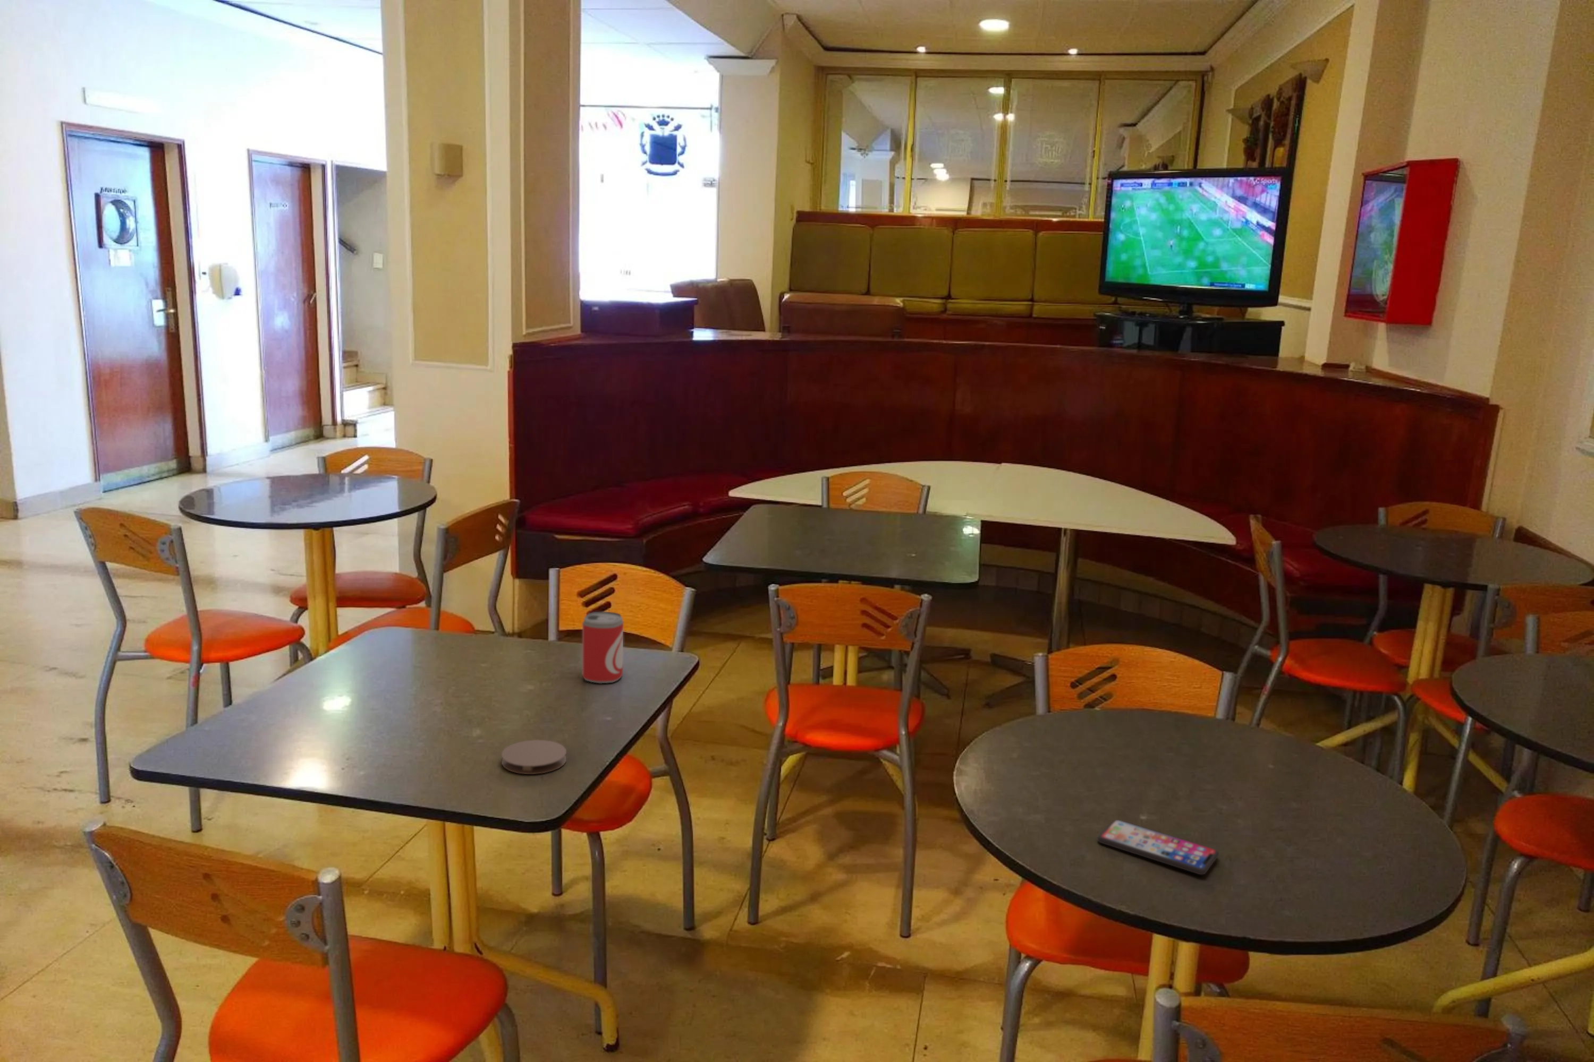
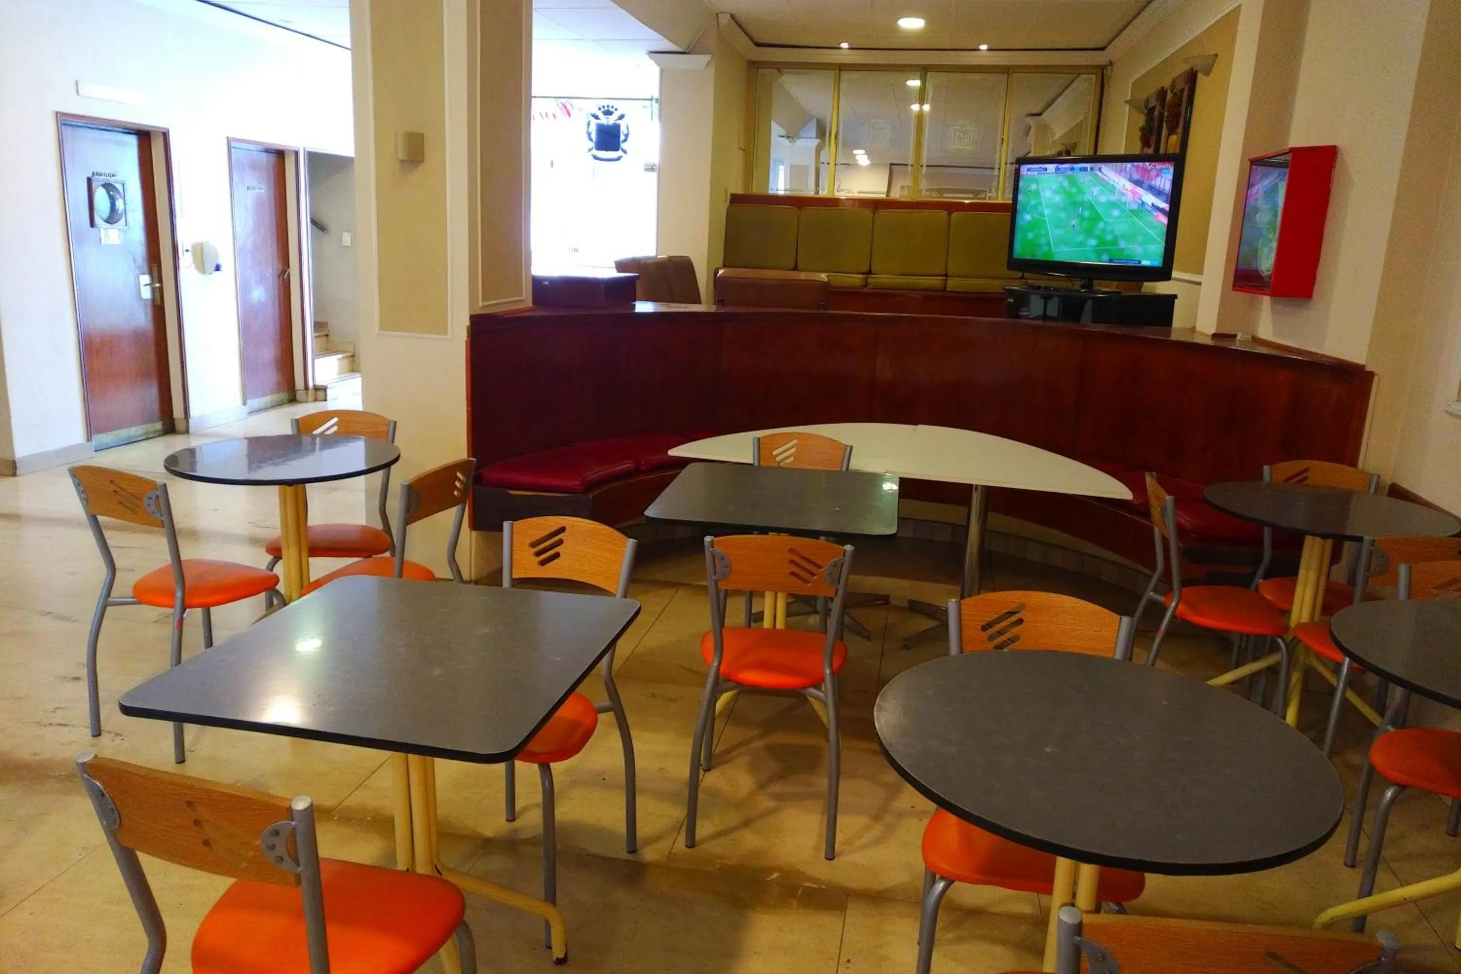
- smartphone (1158, 846)
- coaster (534, 756)
- beer can (602, 647)
